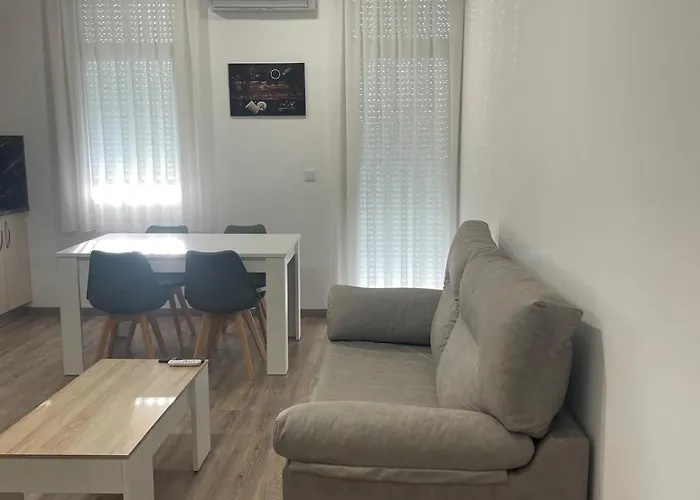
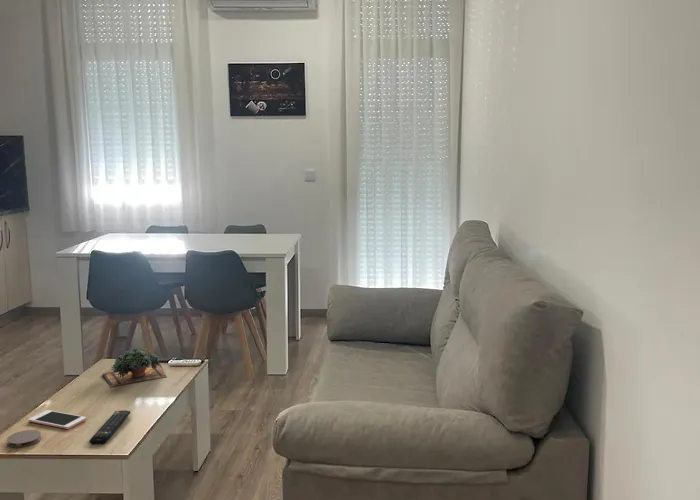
+ remote control (111, 426)
+ cell phone (57, 419)
+ succulent plant (134, 361)
+ coaster (24, 438)
